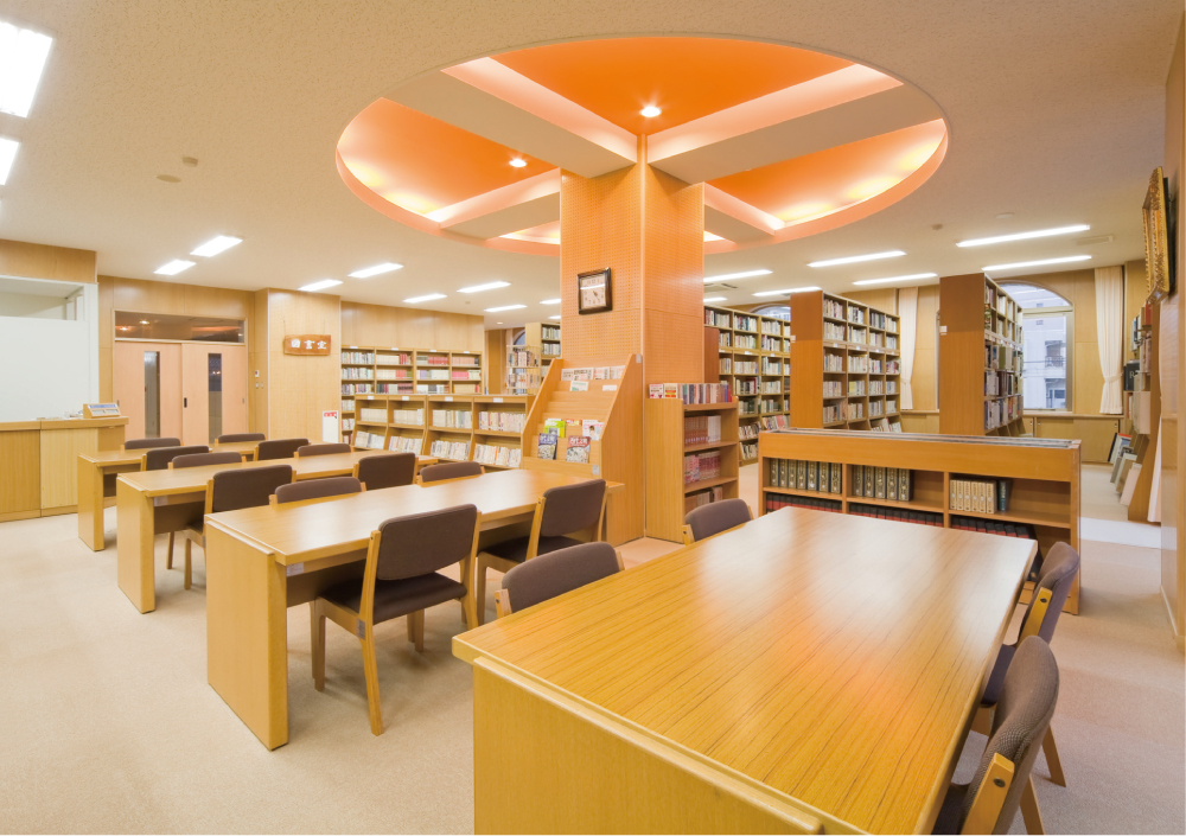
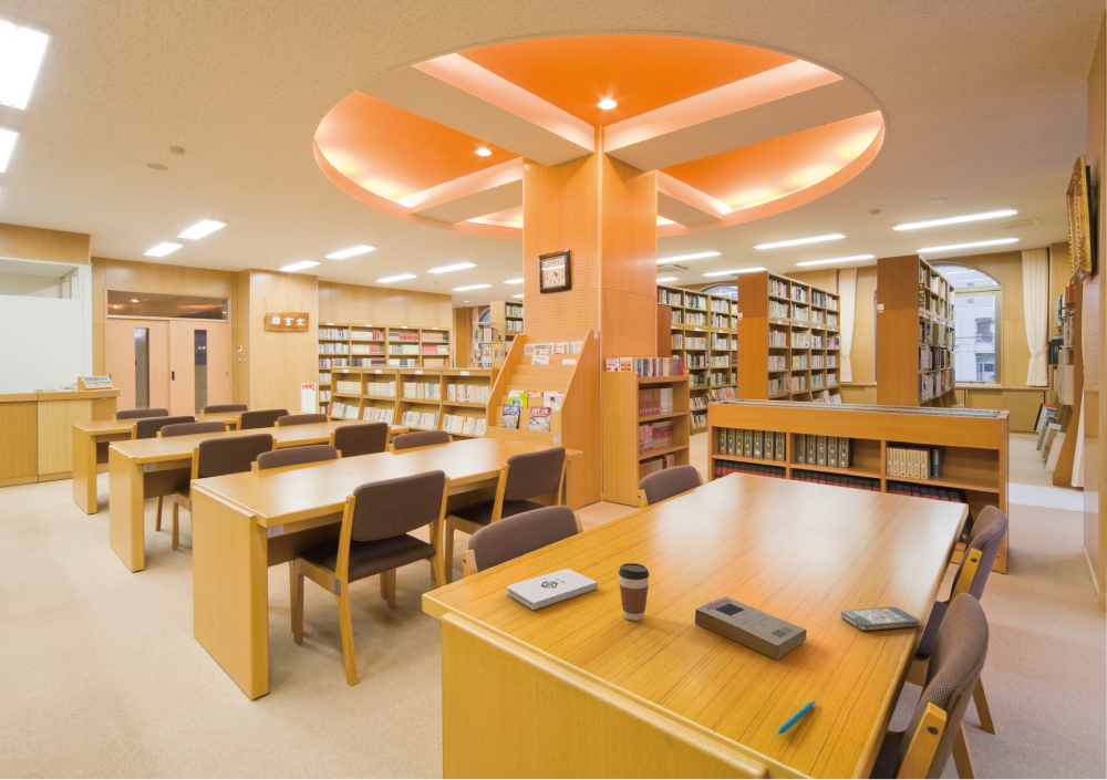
+ notepad (551, 586)
+ coffee cup (633, 591)
+ smartphone (879, 617)
+ book (748, 623)
+ pen (797, 716)
